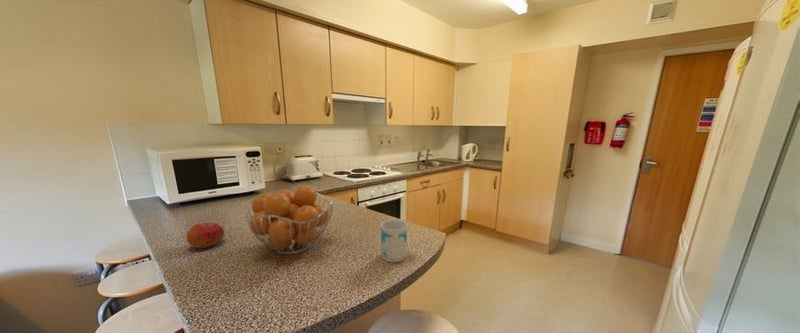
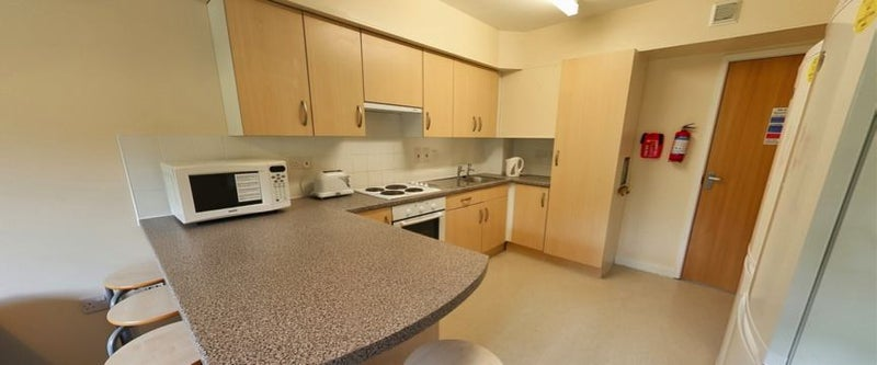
- mug (394, 237)
- fruit basket (292, 217)
- apple (206, 234)
